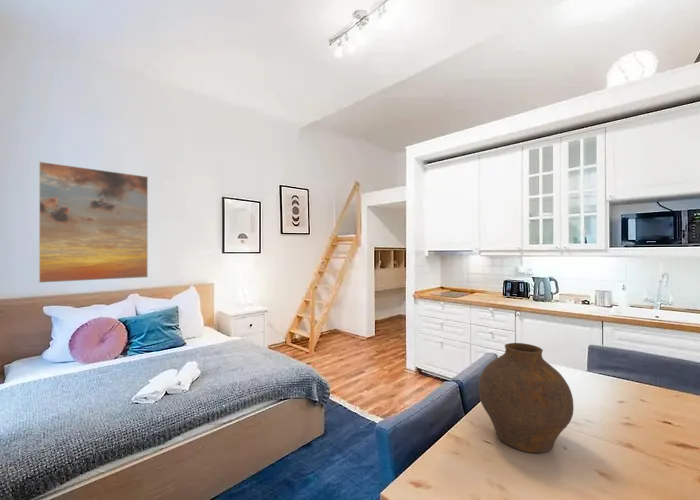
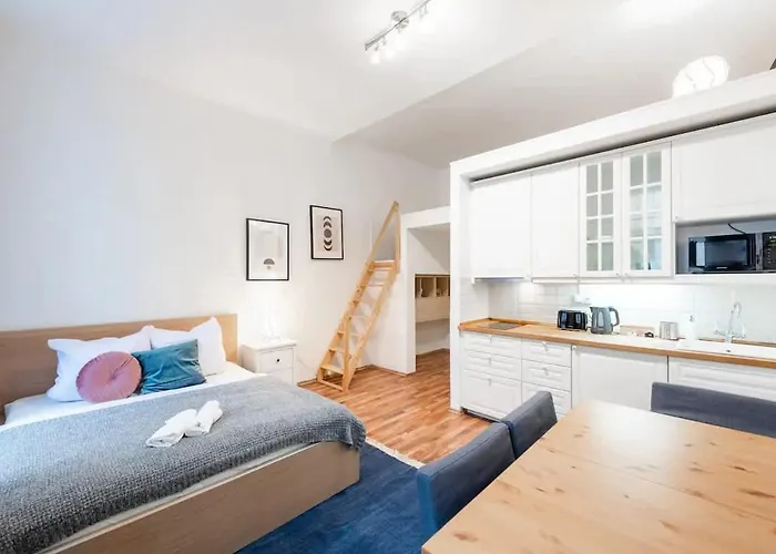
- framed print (98, 224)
- vase (523, 392)
